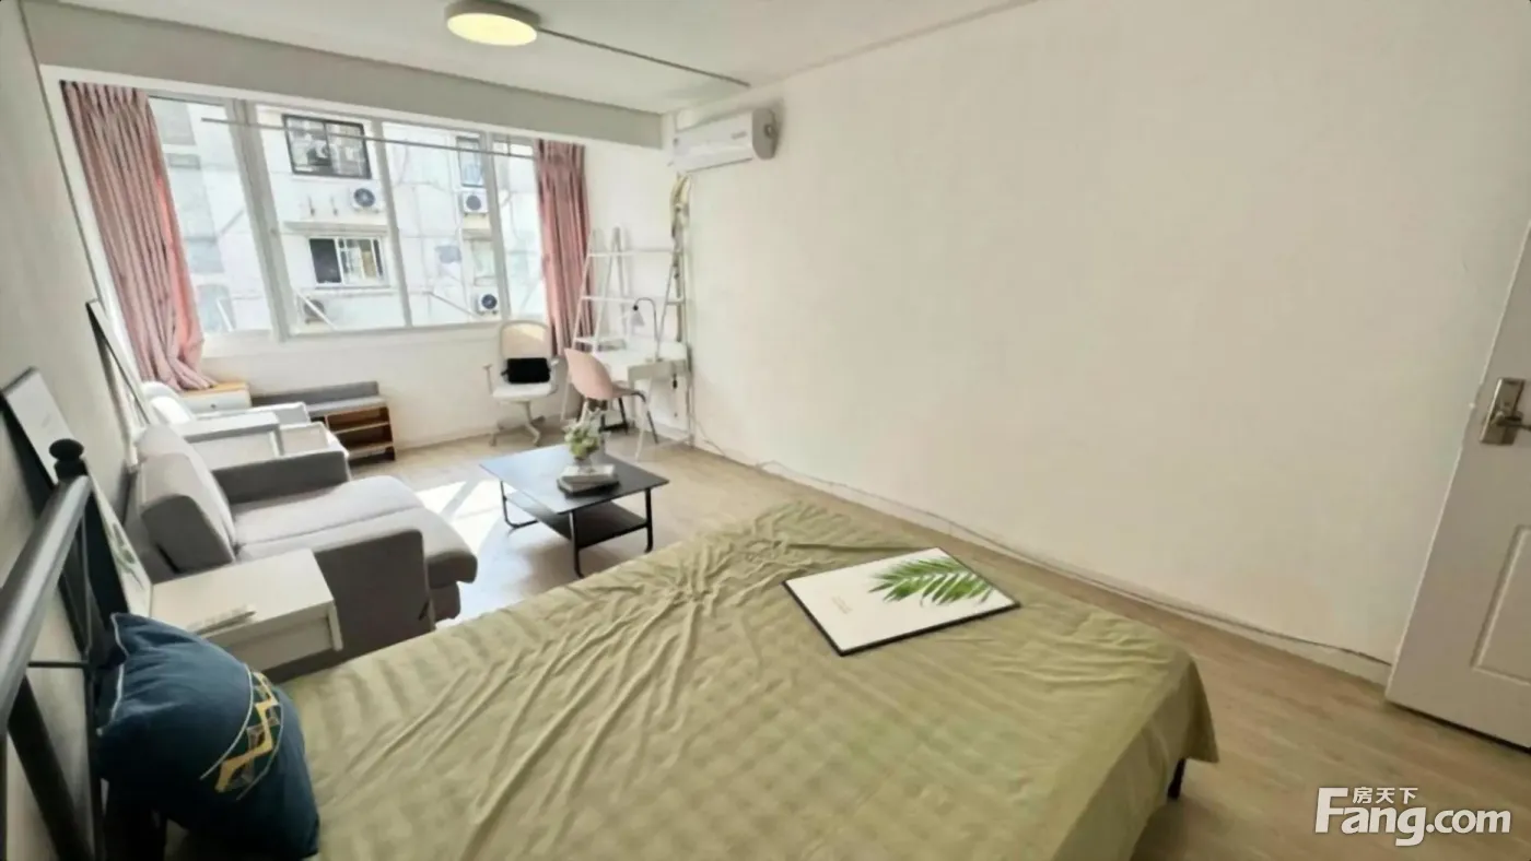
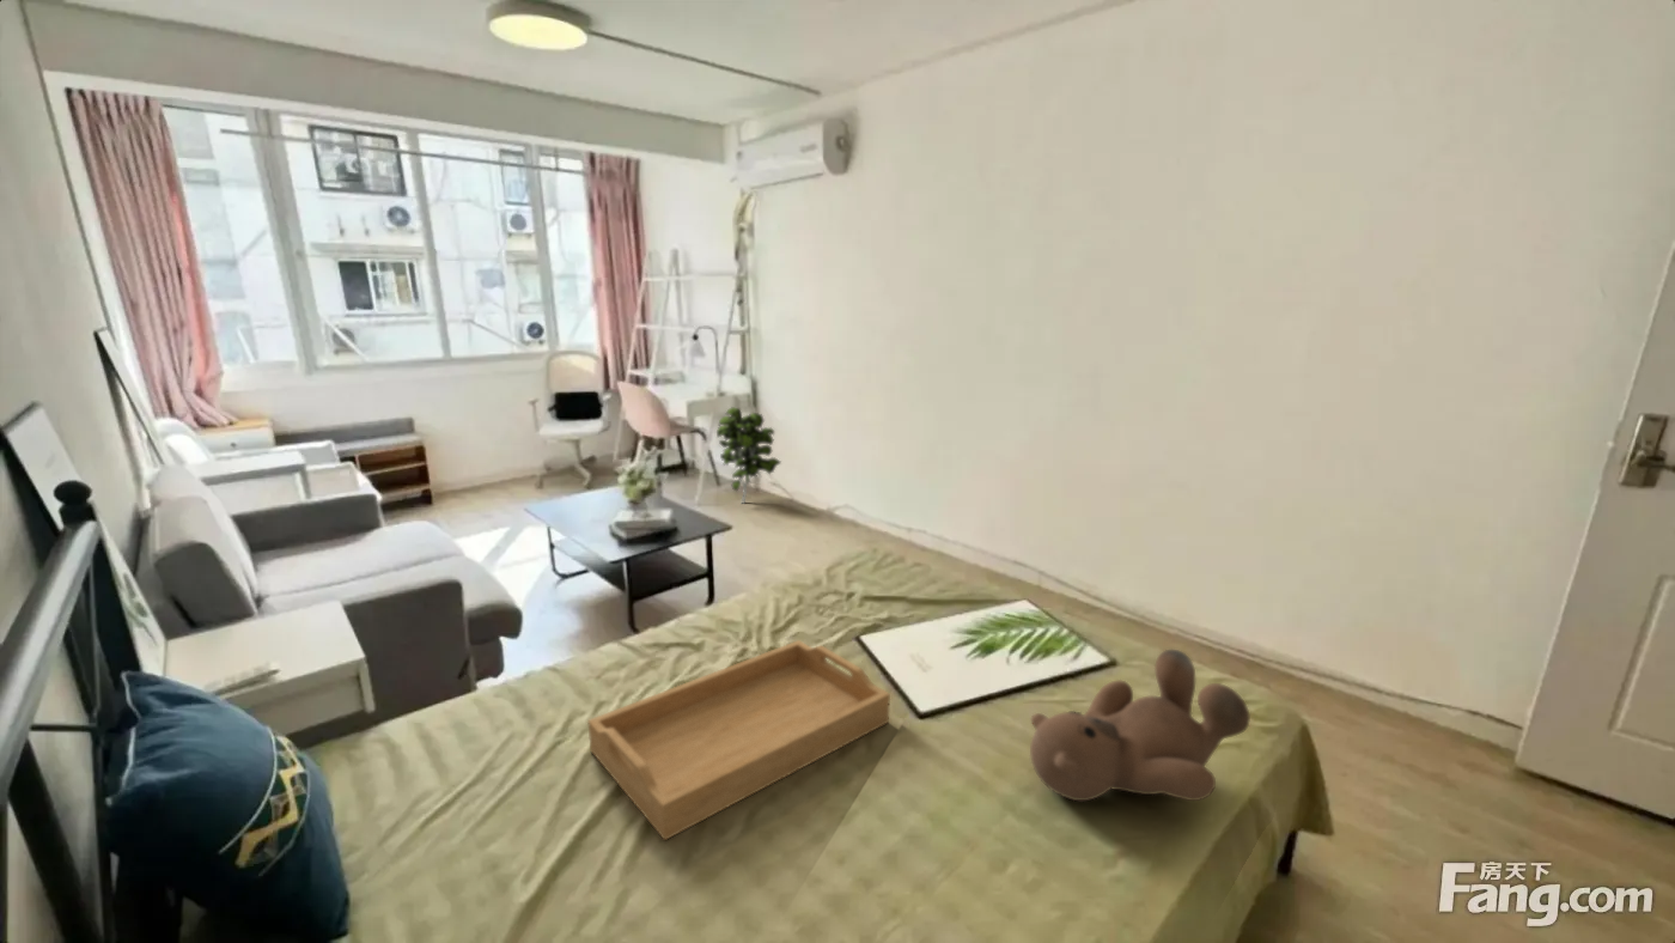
+ serving tray (744, 717)
+ indoor plant (747, 456)
+ teddy bear (1127, 730)
